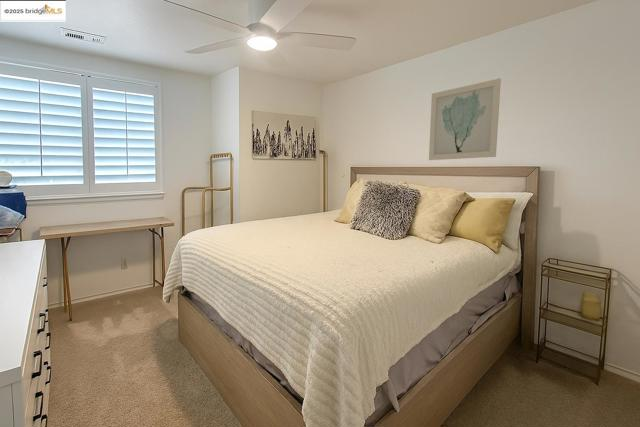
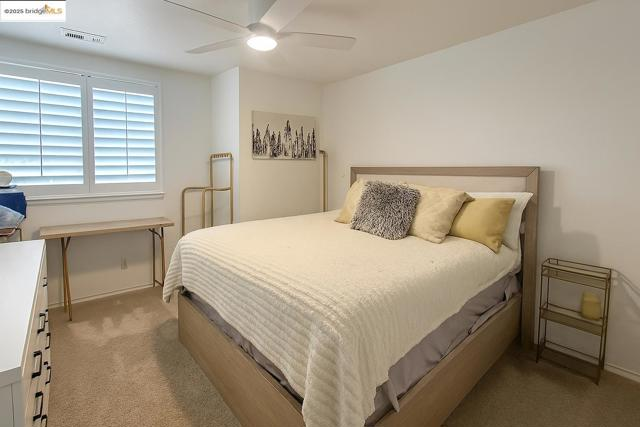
- wall art (461, 123)
